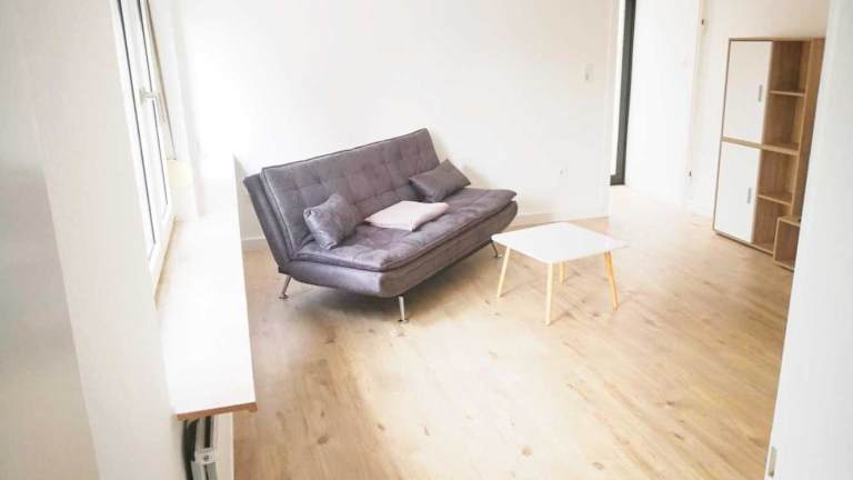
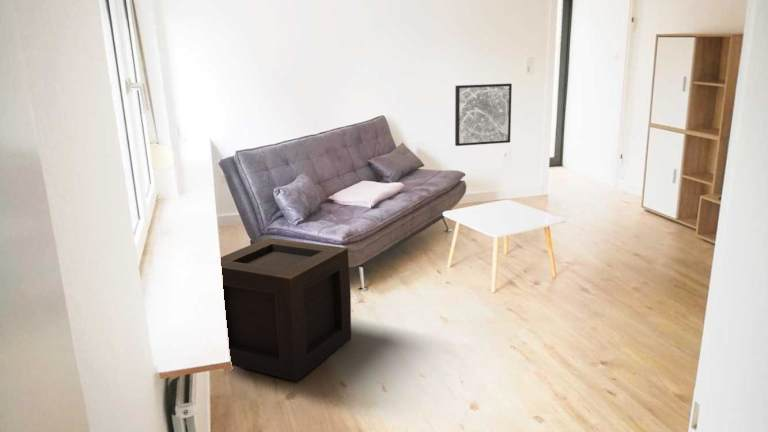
+ wooden crate (281, 303)
+ wall art (483, 114)
